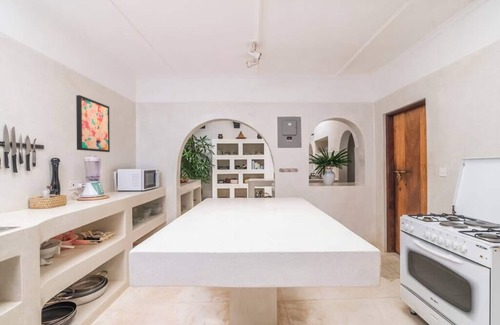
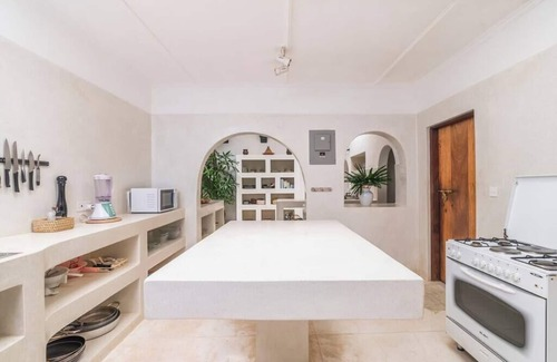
- wall art (94, 126)
